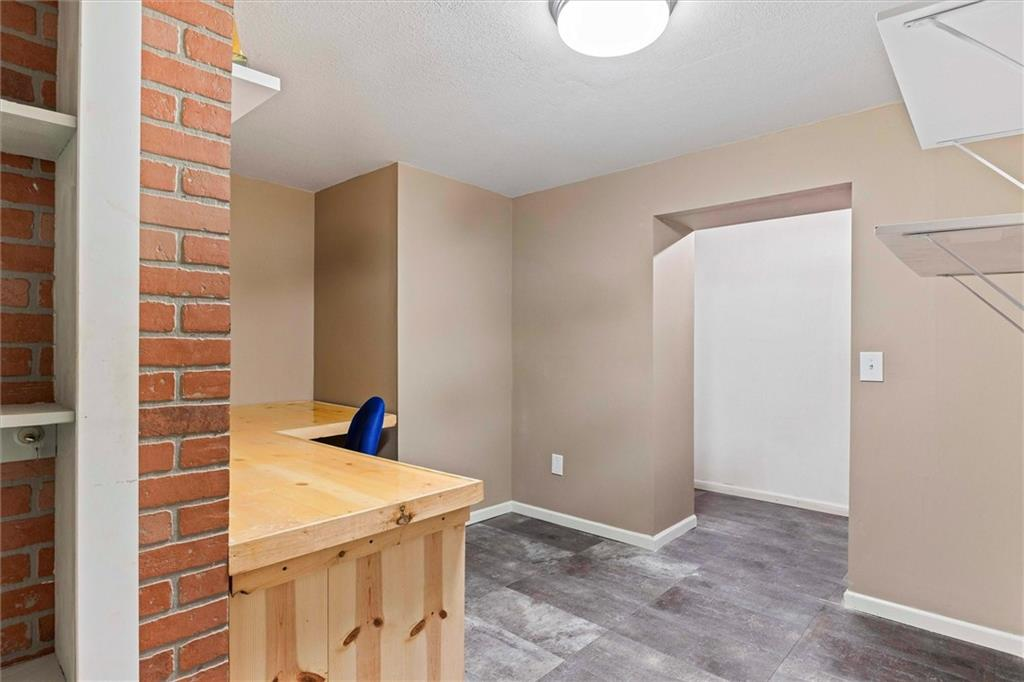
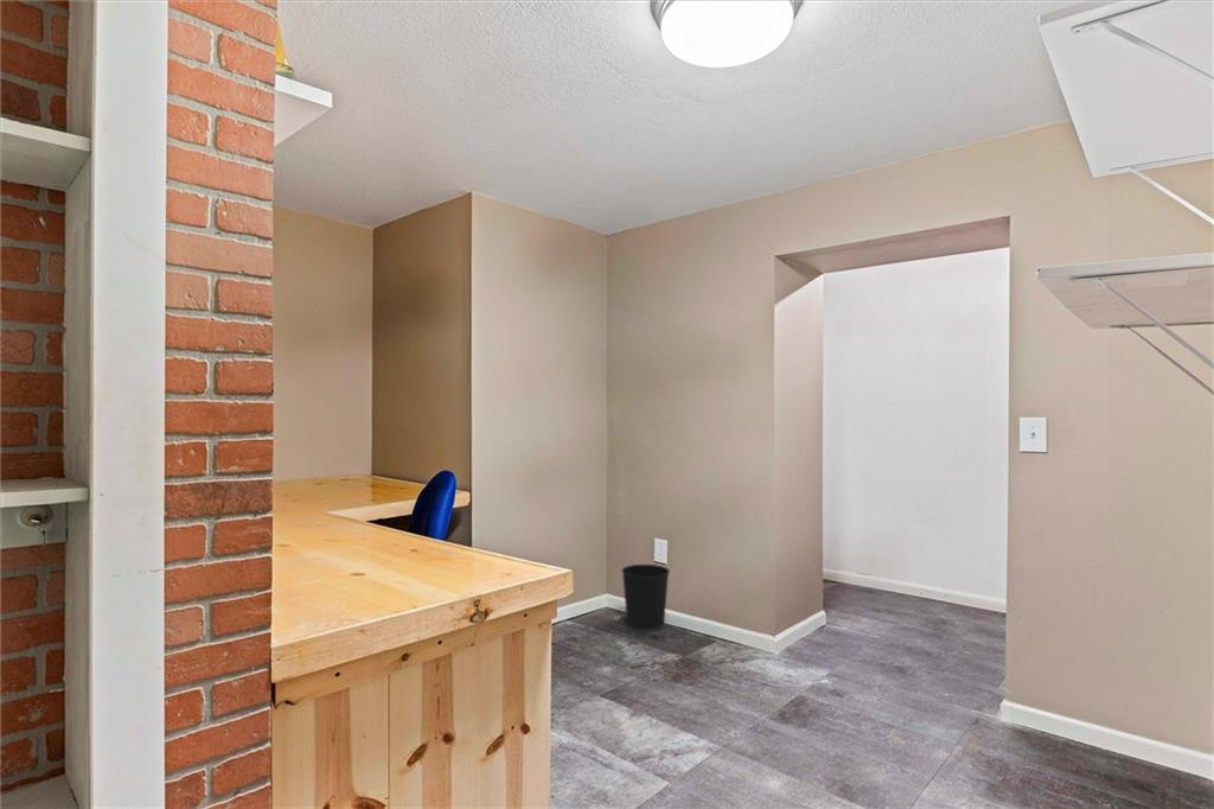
+ wastebasket (645, 597)
